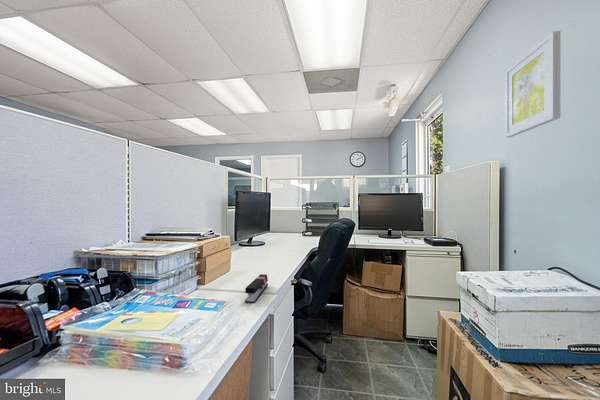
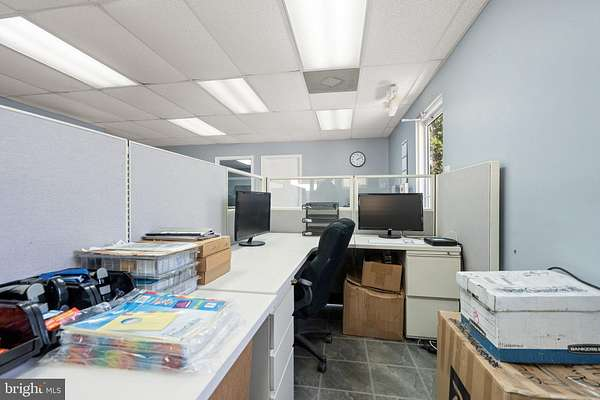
- wall art (529, 91)
- stapler (257, 286)
